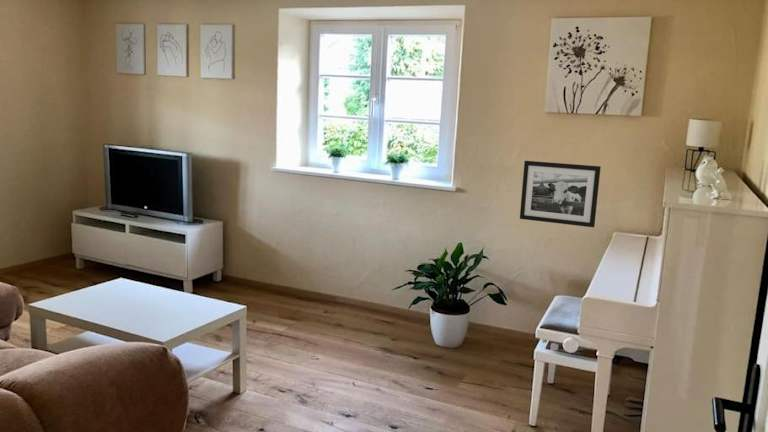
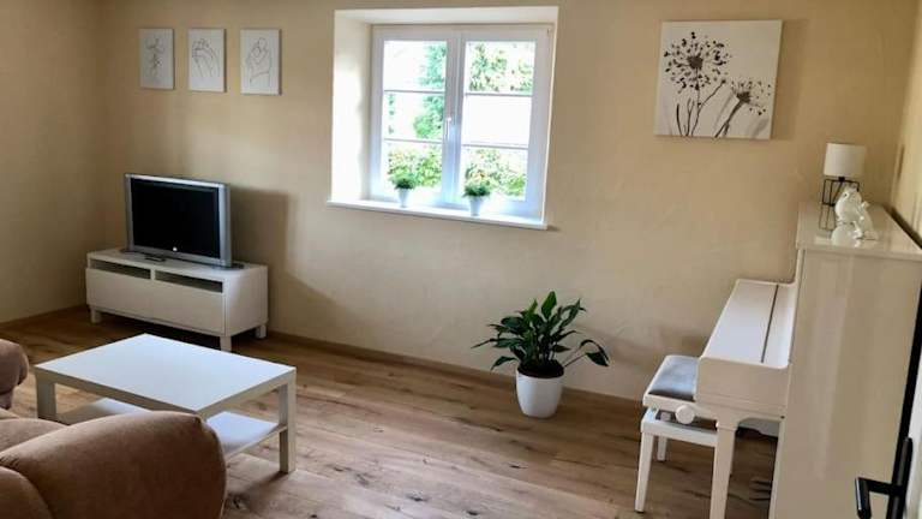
- picture frame (559, 193)
